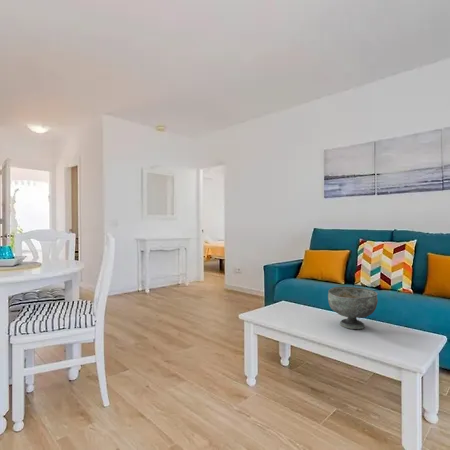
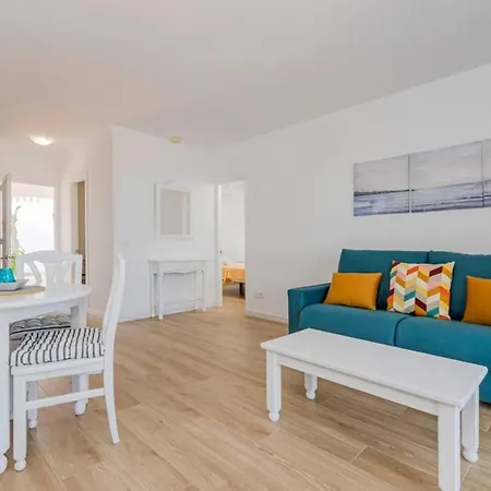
- decorative bowl (352, 308)
